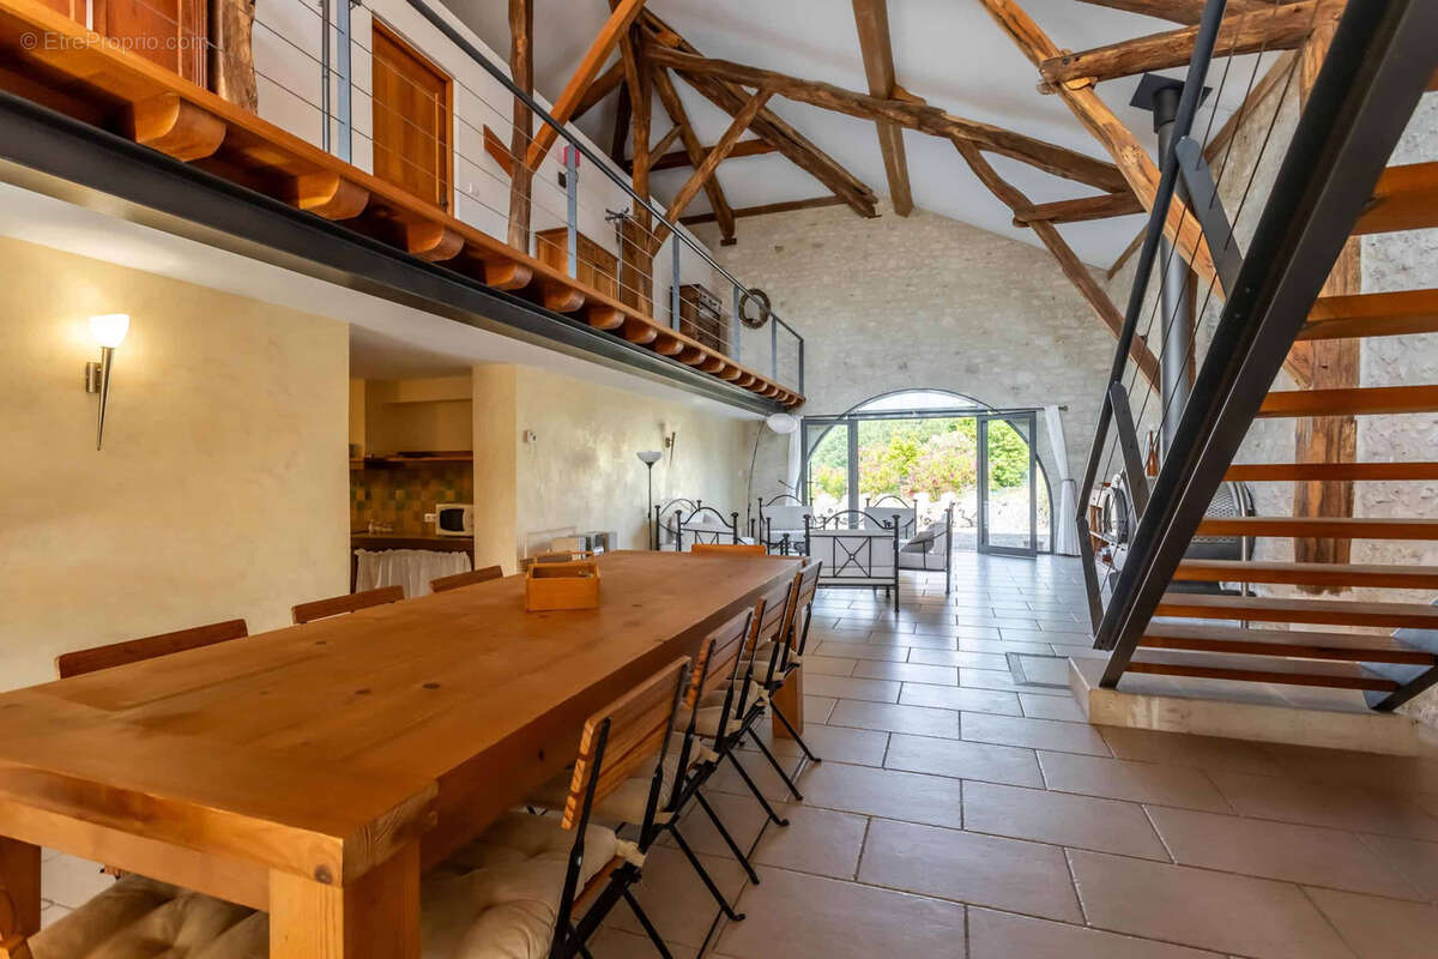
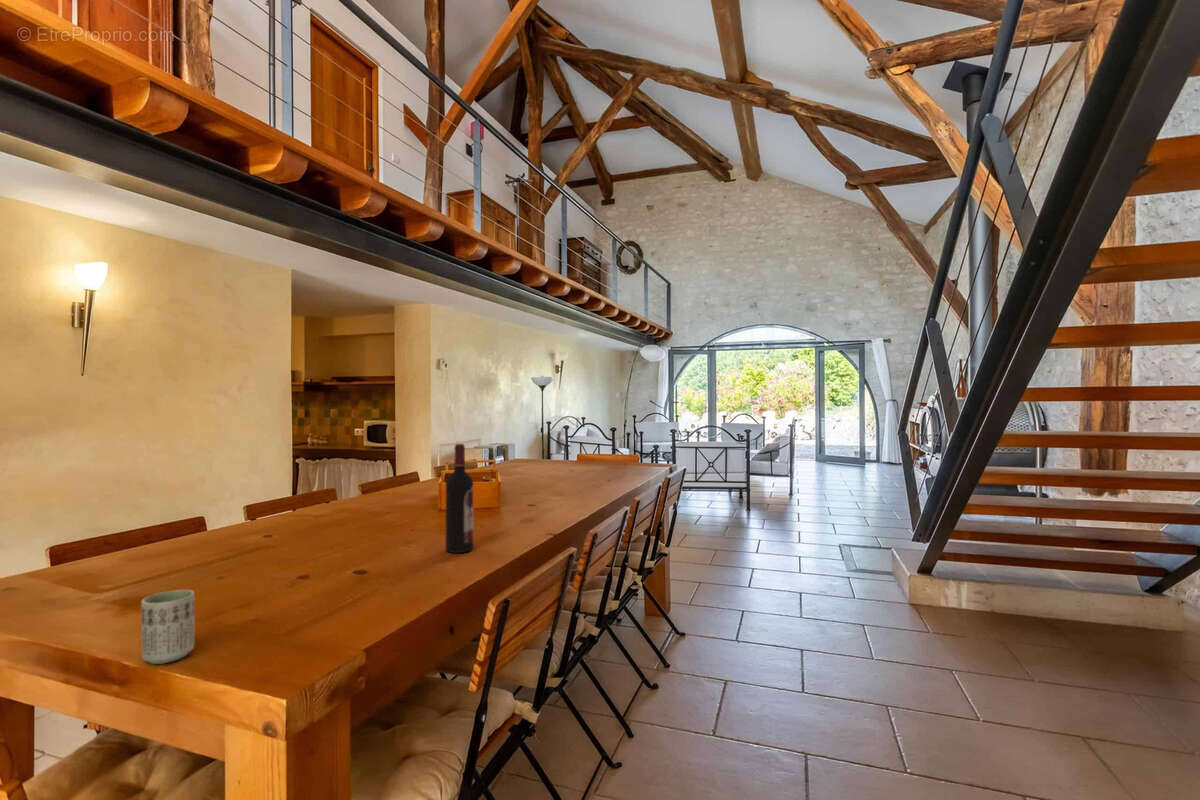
+ cup (168, 626)
+ wine bottle (459, 496)
